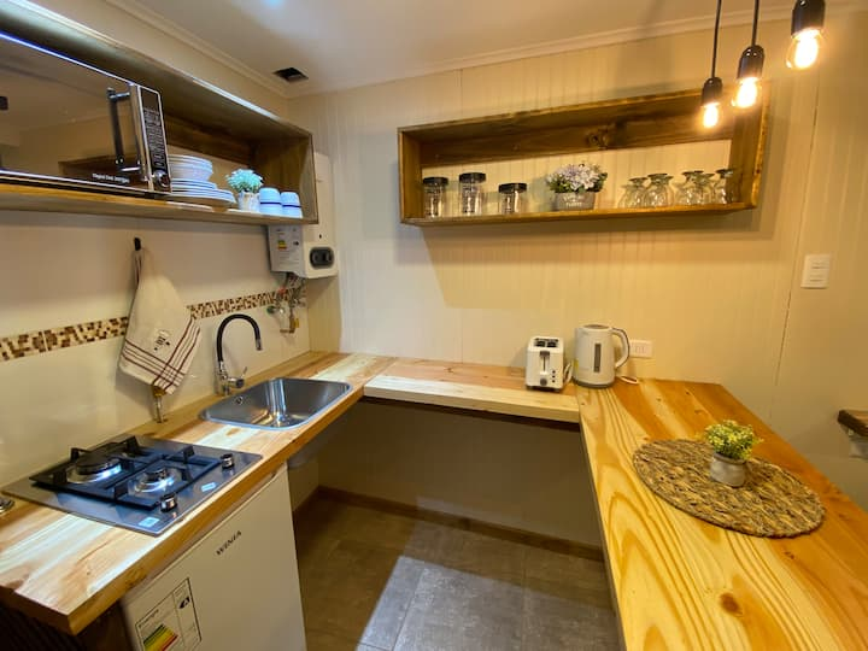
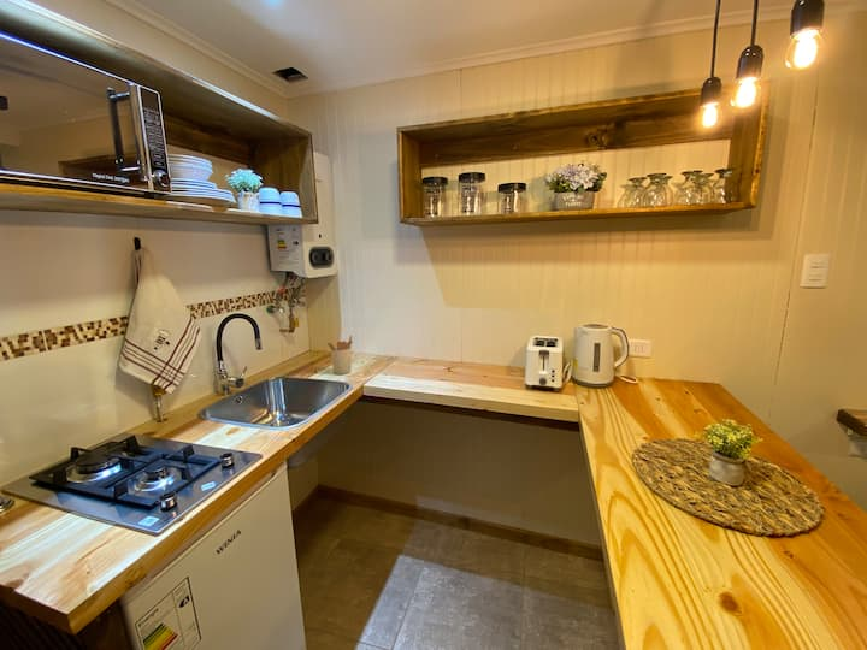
+ utensil holder (342, 355)
